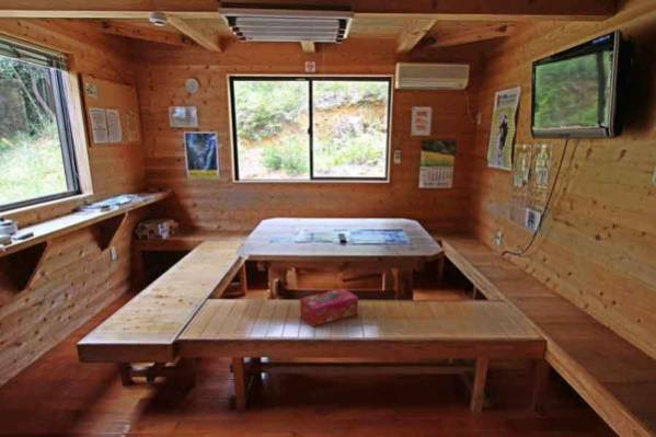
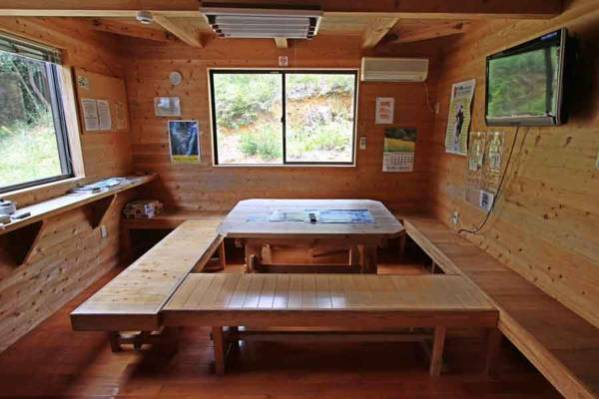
- tissue box (329, 306)
